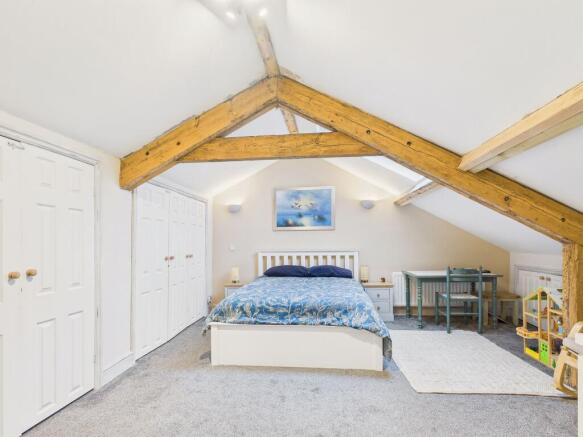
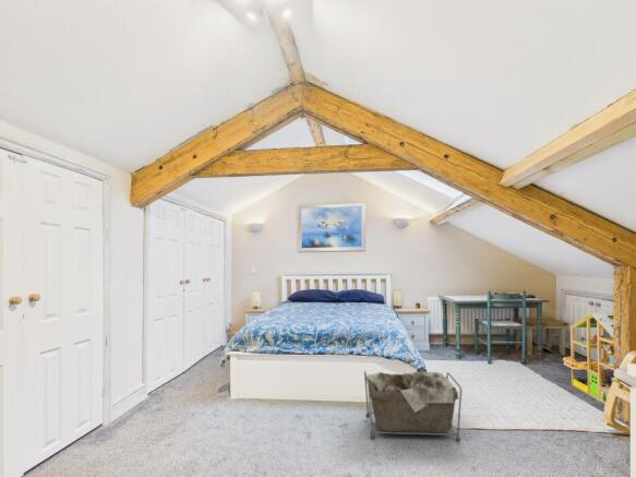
+ laundry basket (410, 402)
